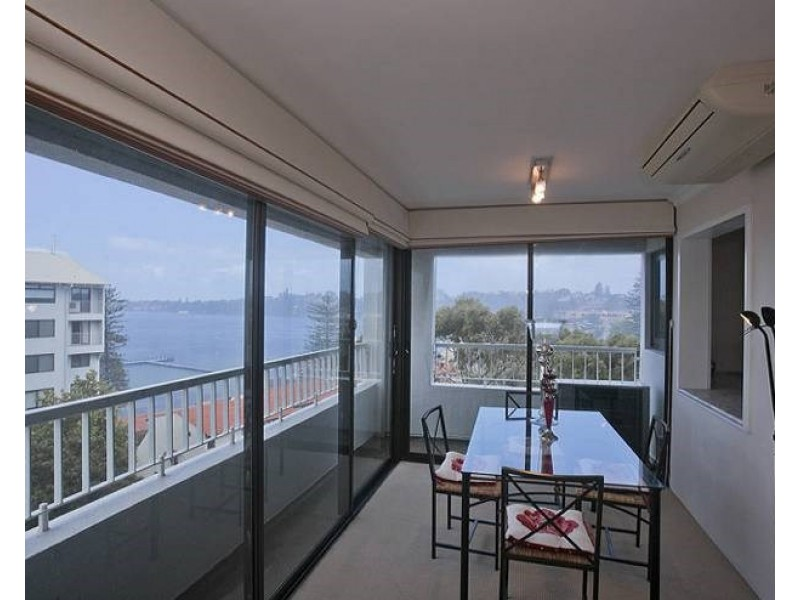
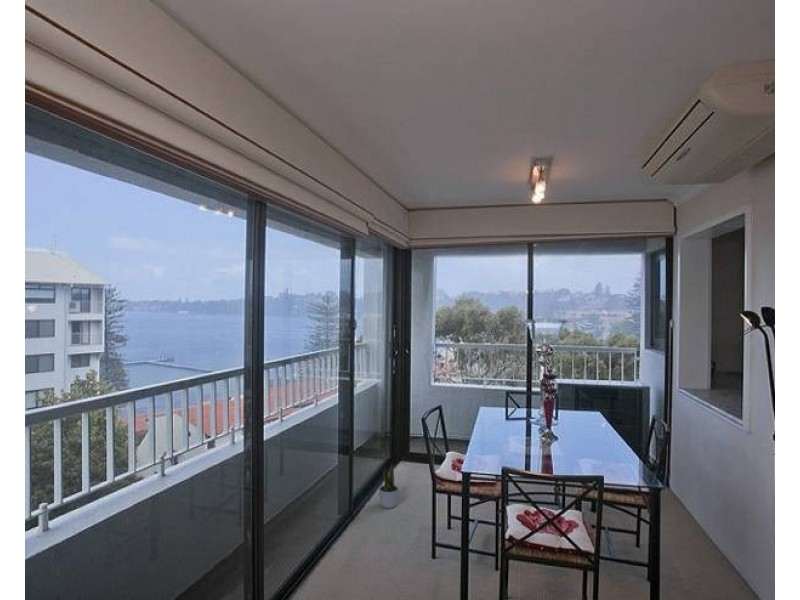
+ potted plant (389, 482)
